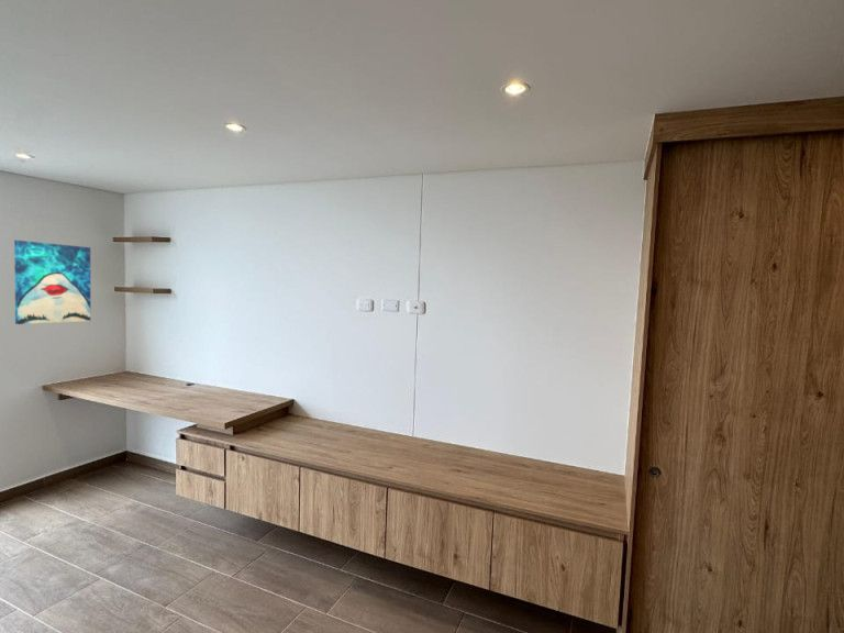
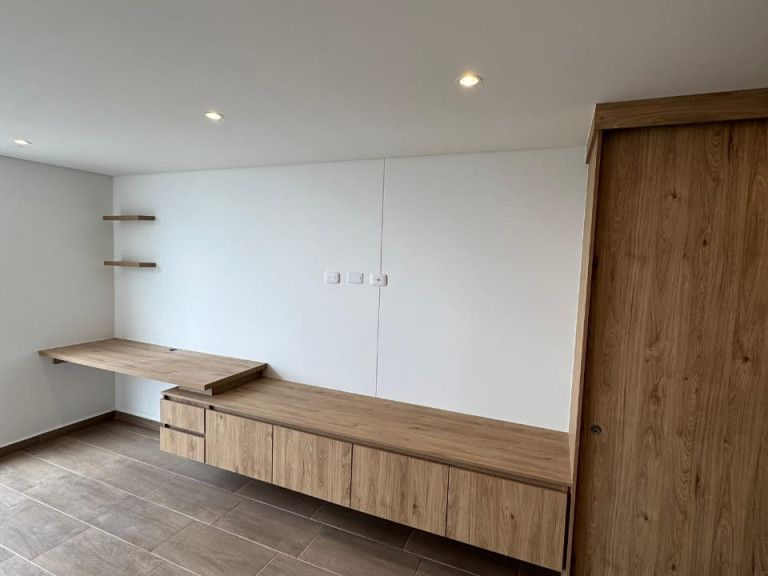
- wall art (55, 284)
